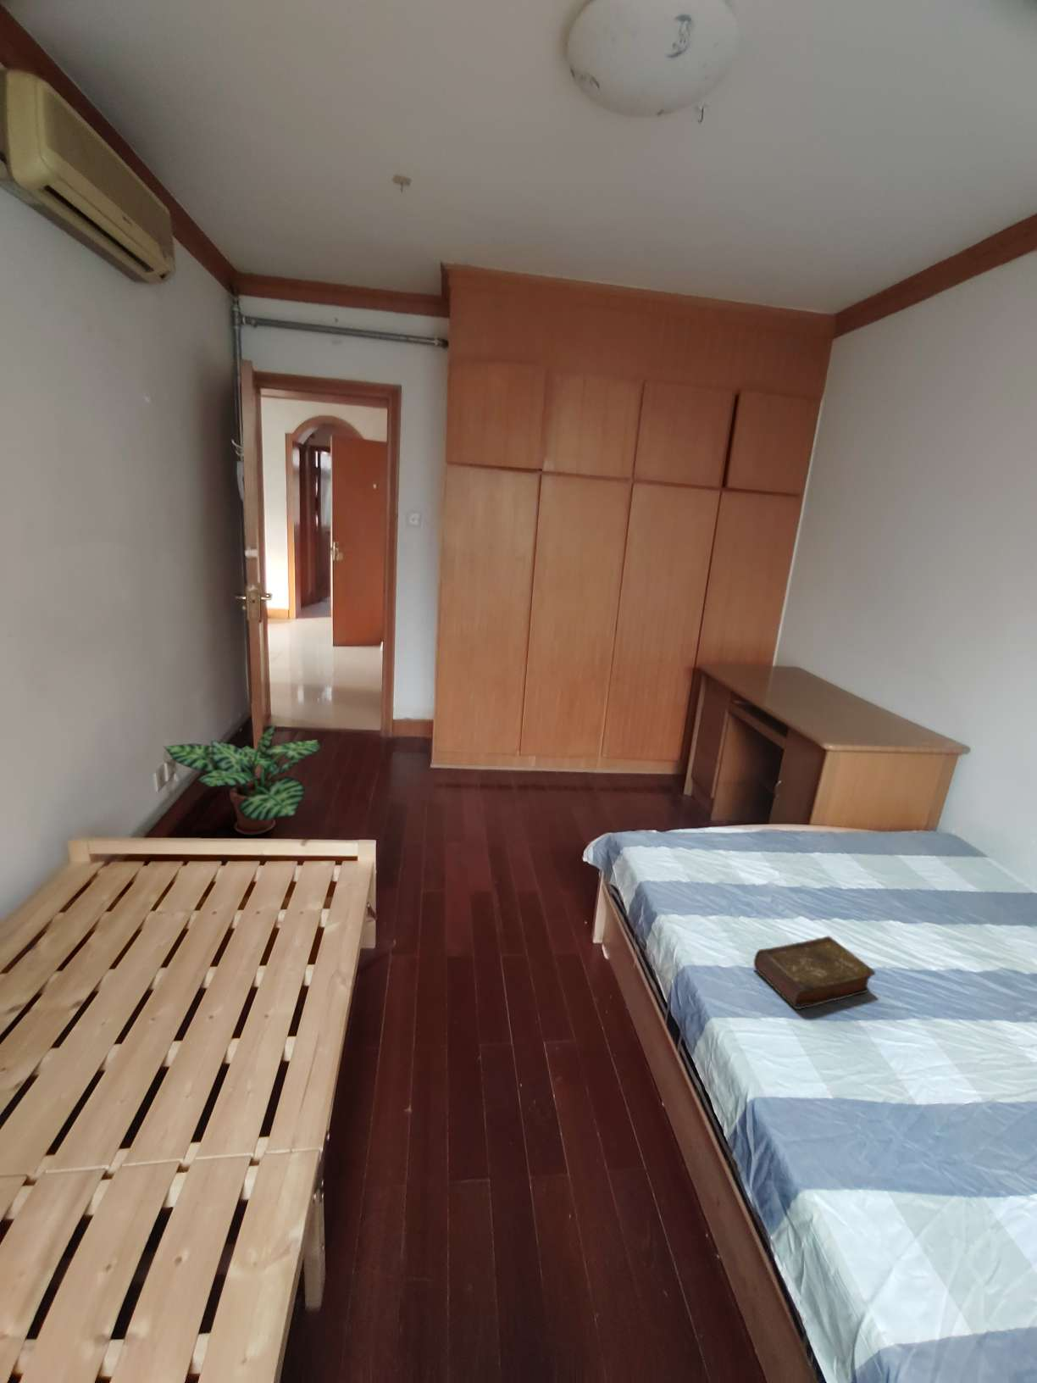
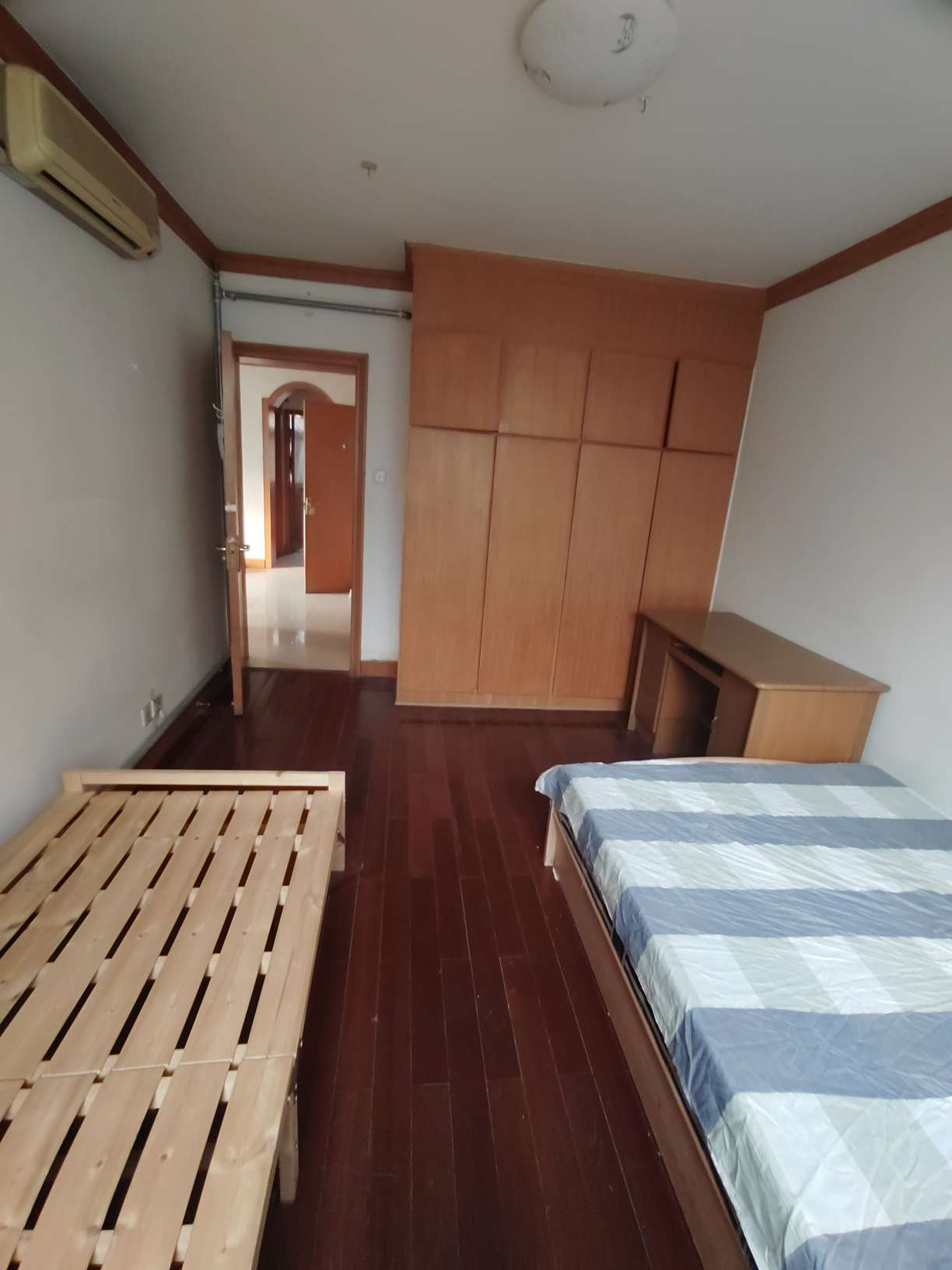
- potted plant (241, 778)
- book (813, 968)
